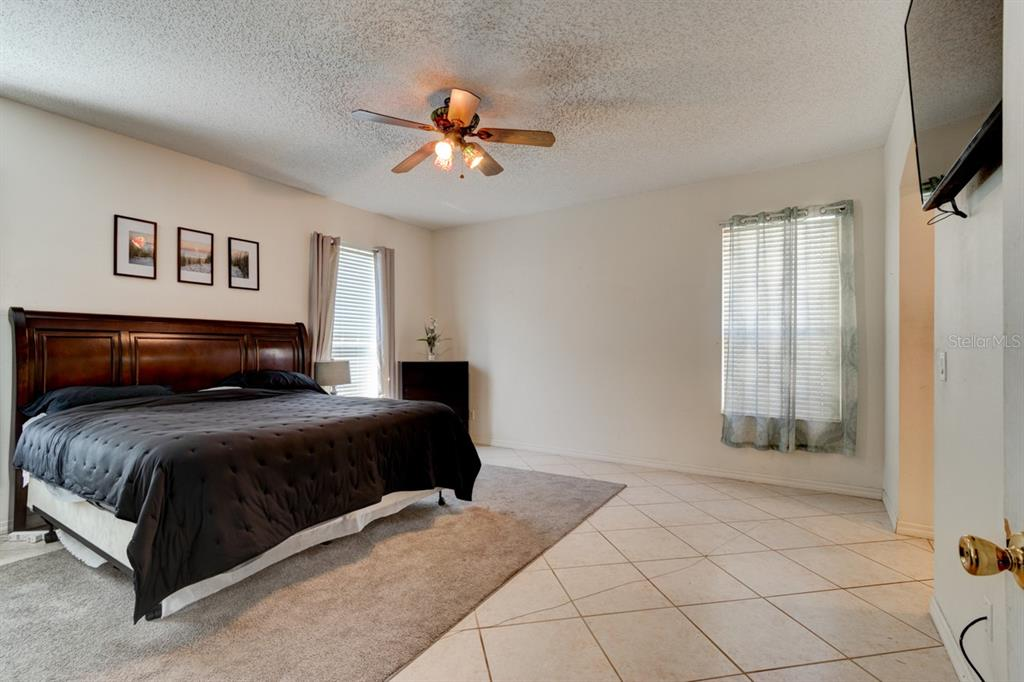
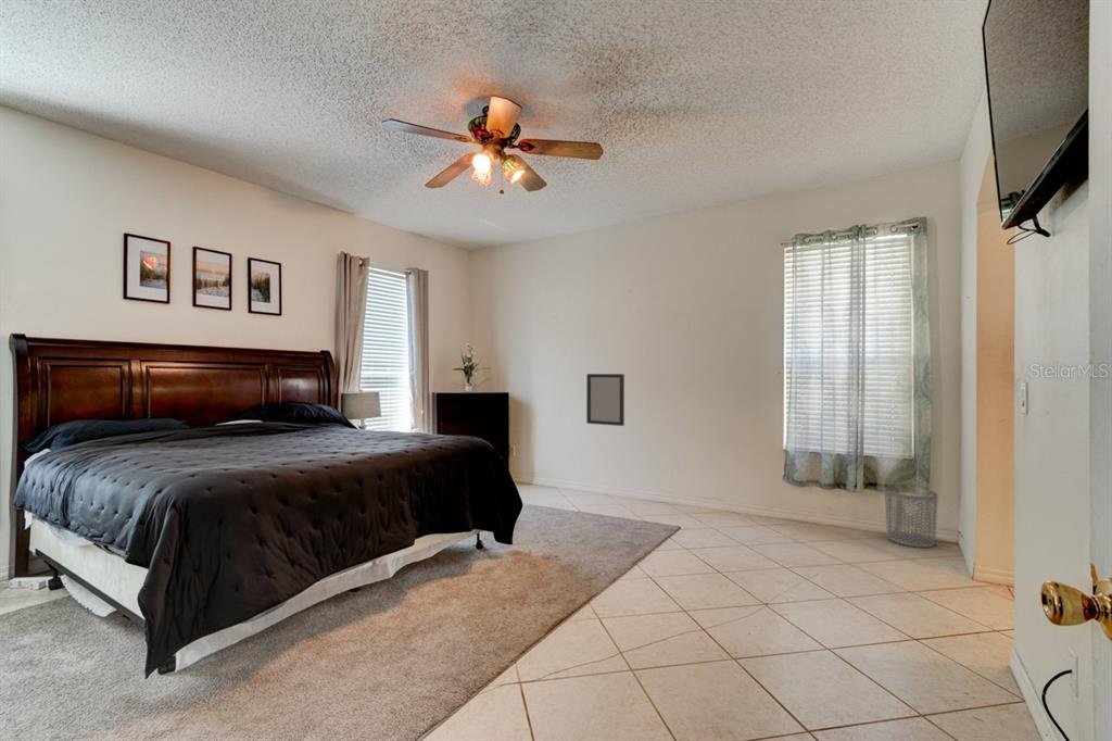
+ home mirror (605, 399)
+ waste bin (910, 516)
